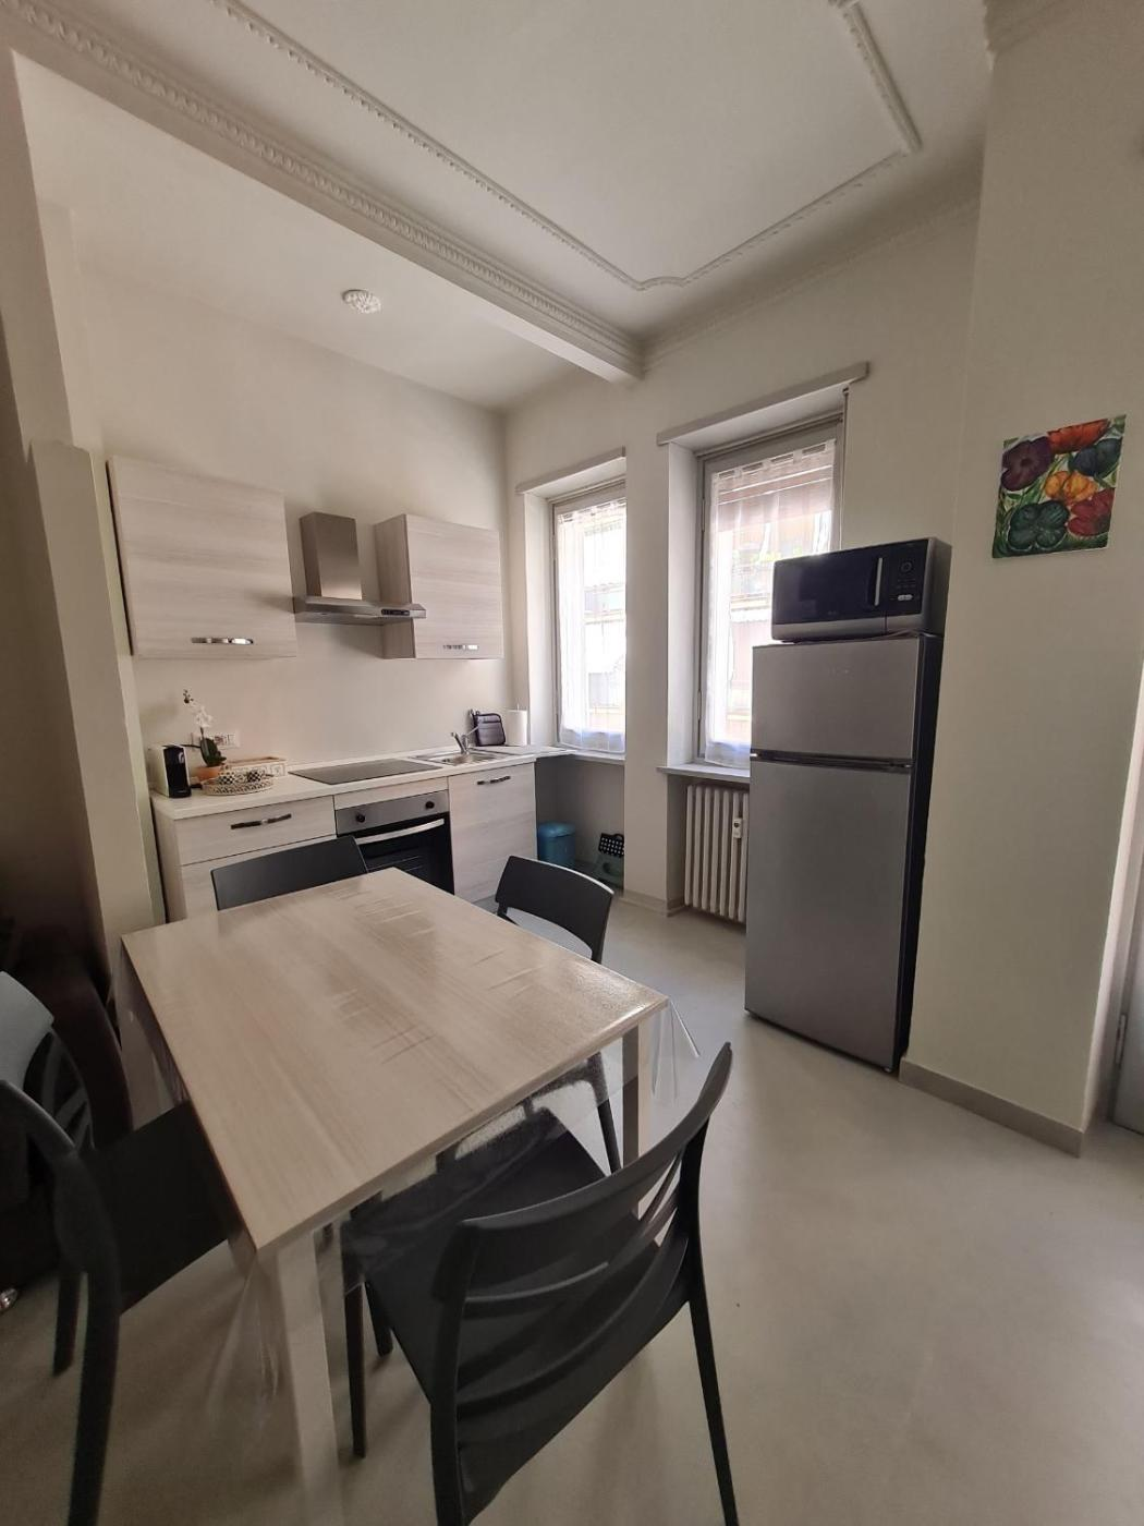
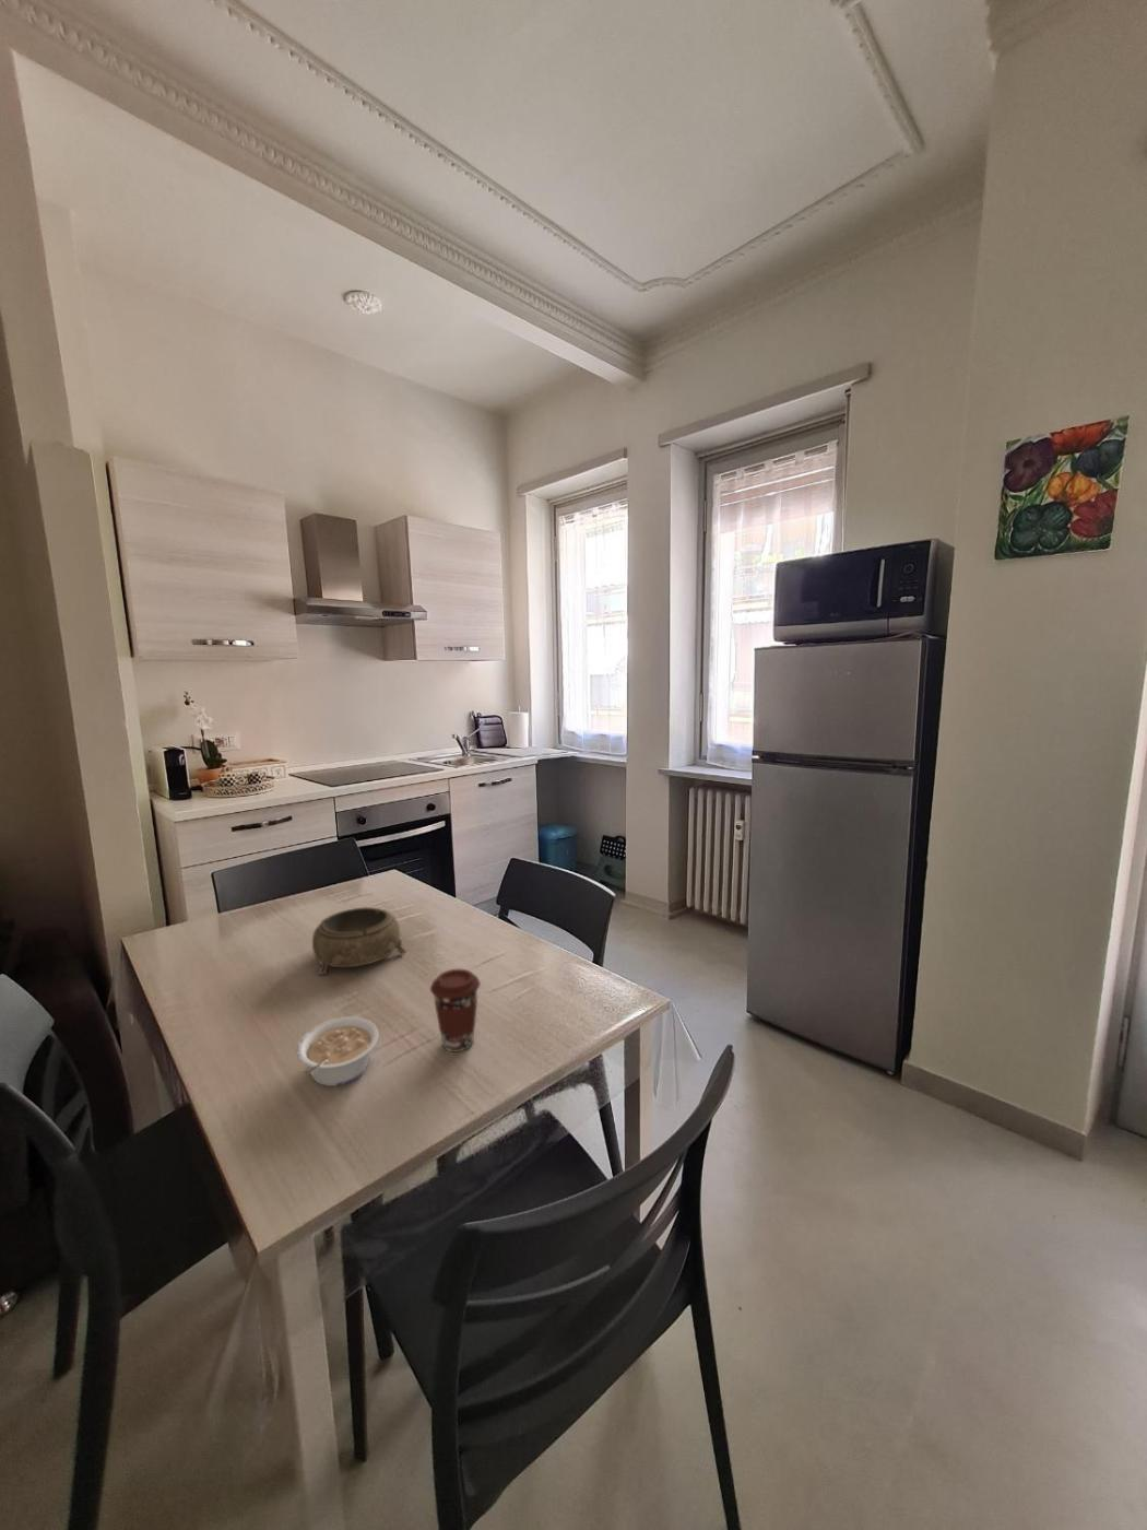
+ coffee cup (457, 1010)
+ decorative bowl (357, 936)
+ legume (340, 1053)
